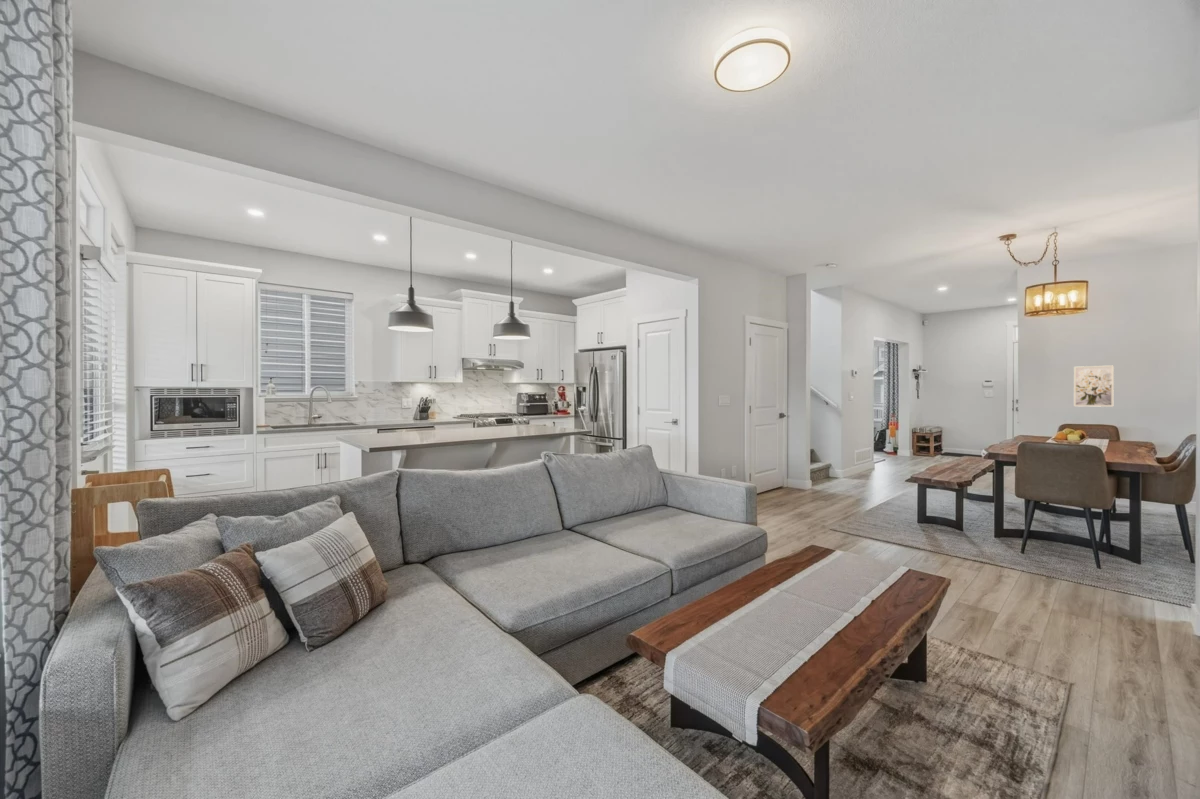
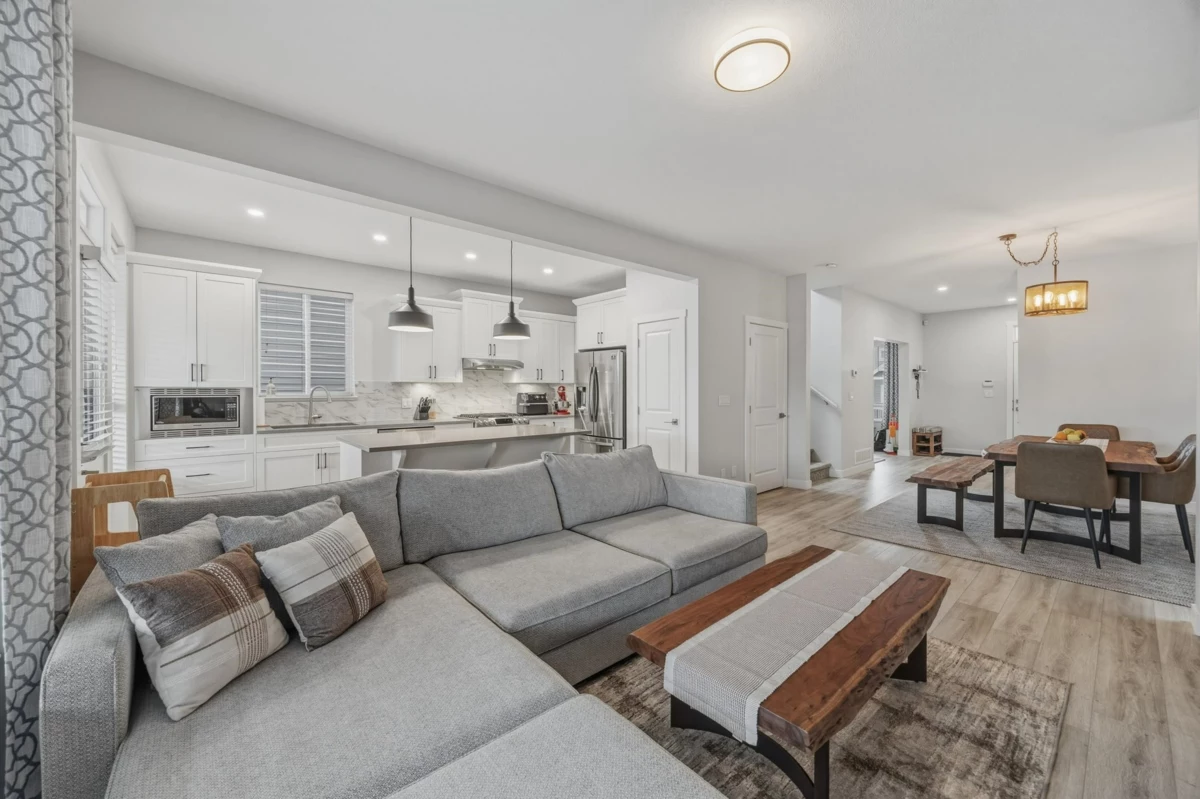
- wall art (1093, 386)
